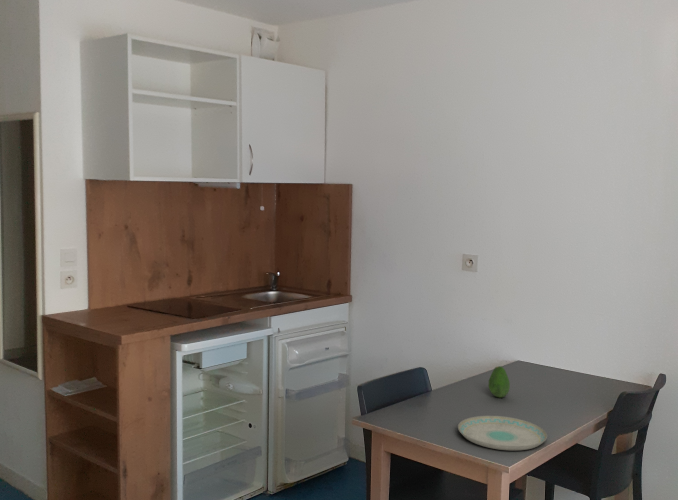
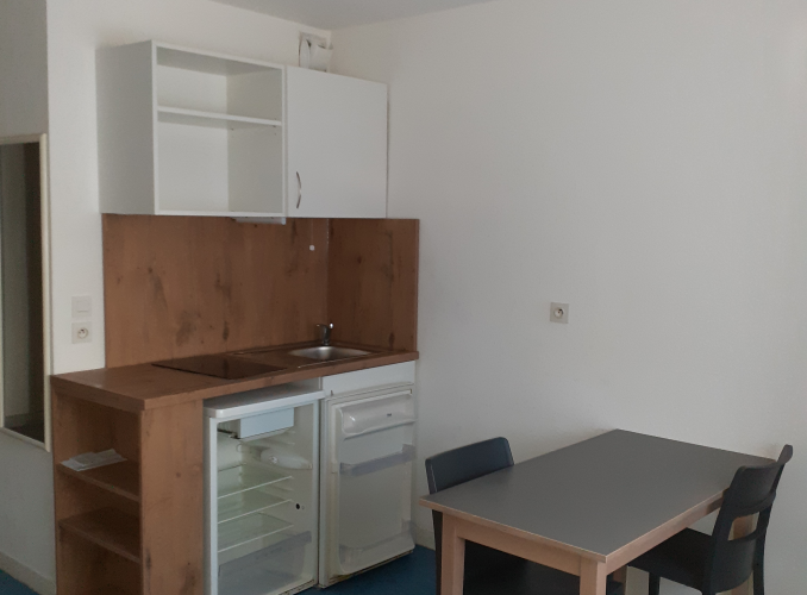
- fruit (499, 381)
- plate (501, 433)
